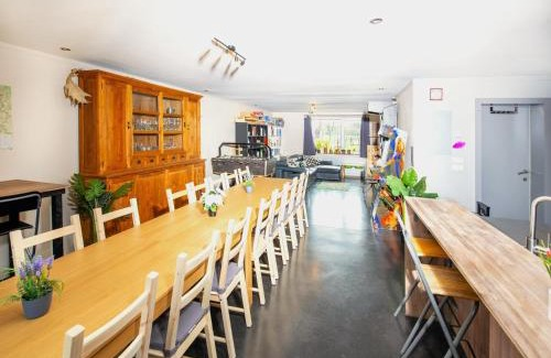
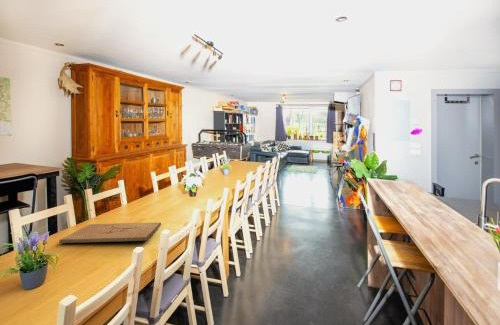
+ cutting board (115, 231)
